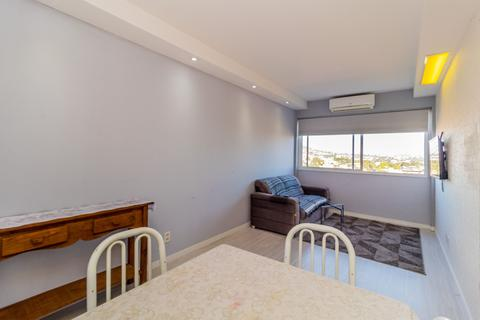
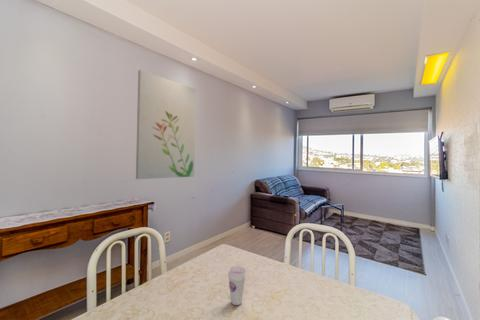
+ cup (236, 286)
+ wall art (169, 129)
